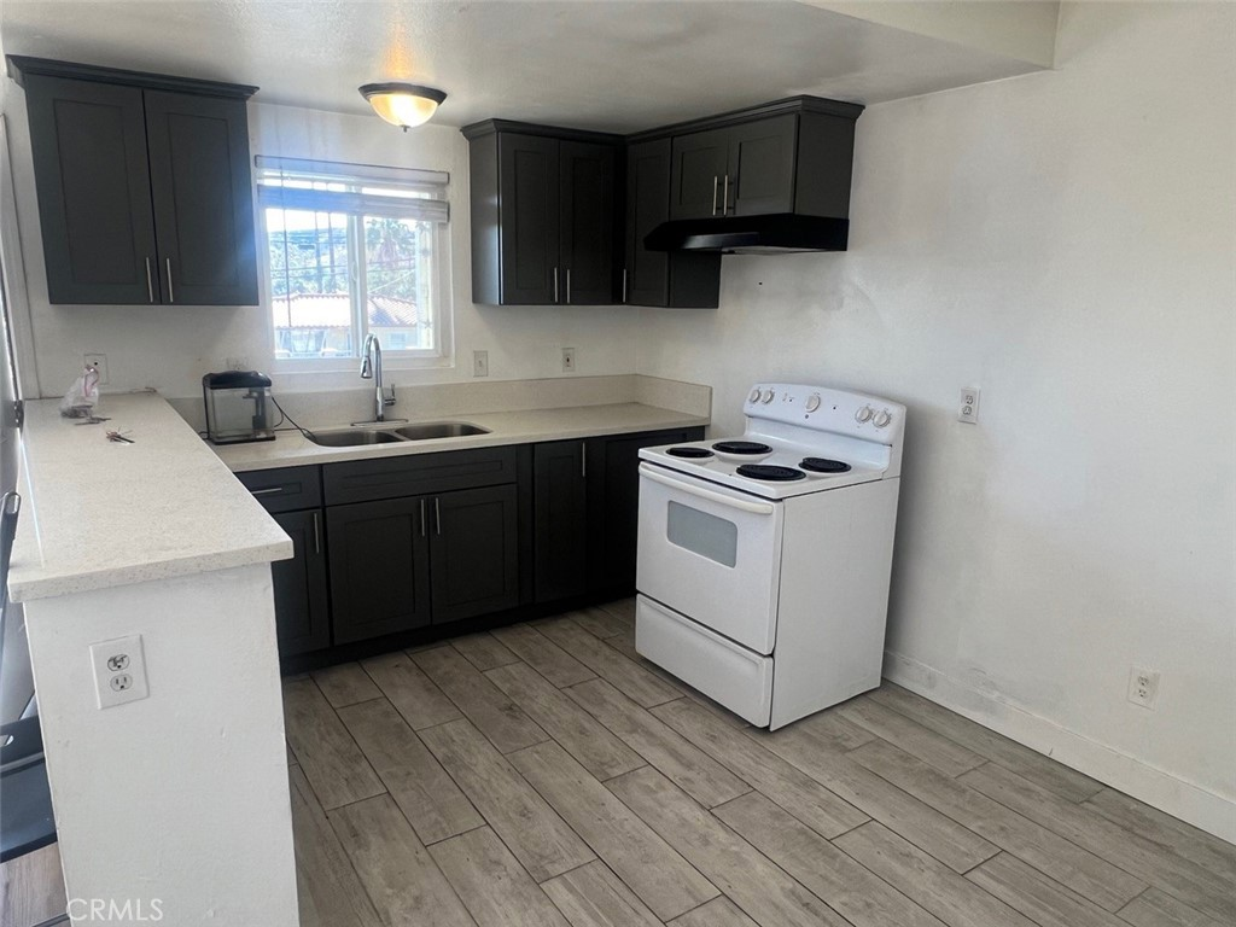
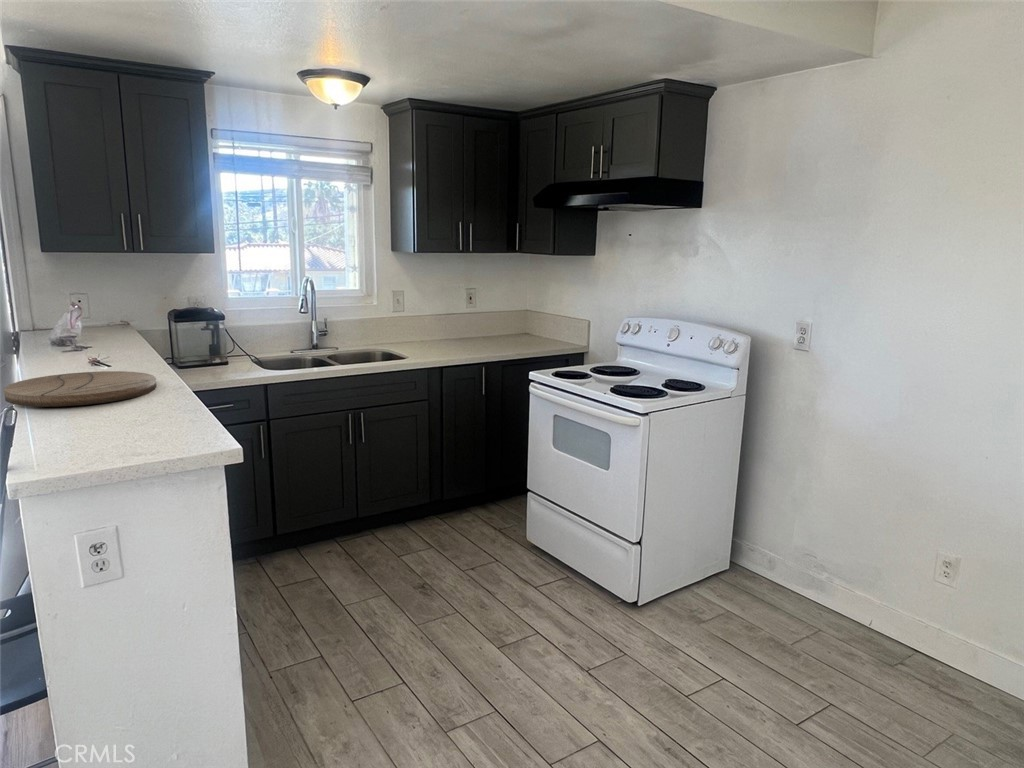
+ cutting board (83, 387)
